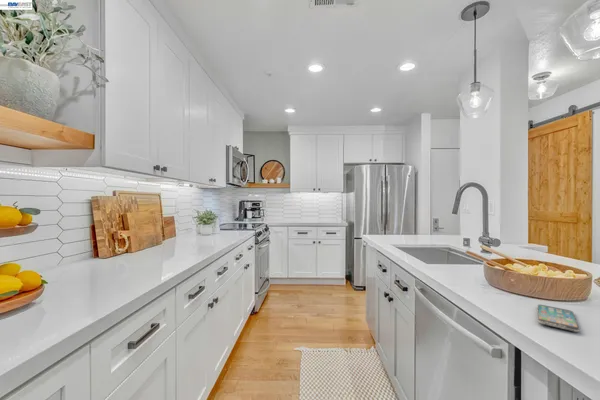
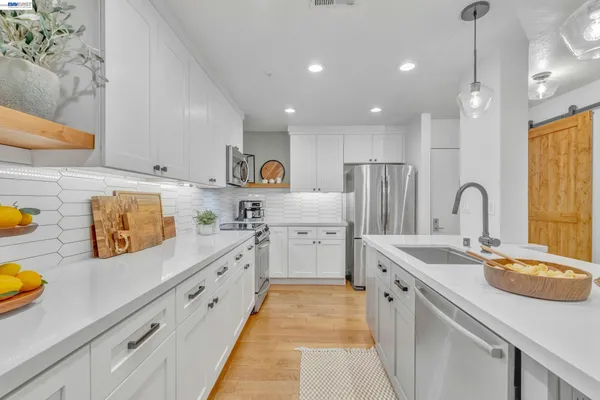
- smartphone (556, 316)
